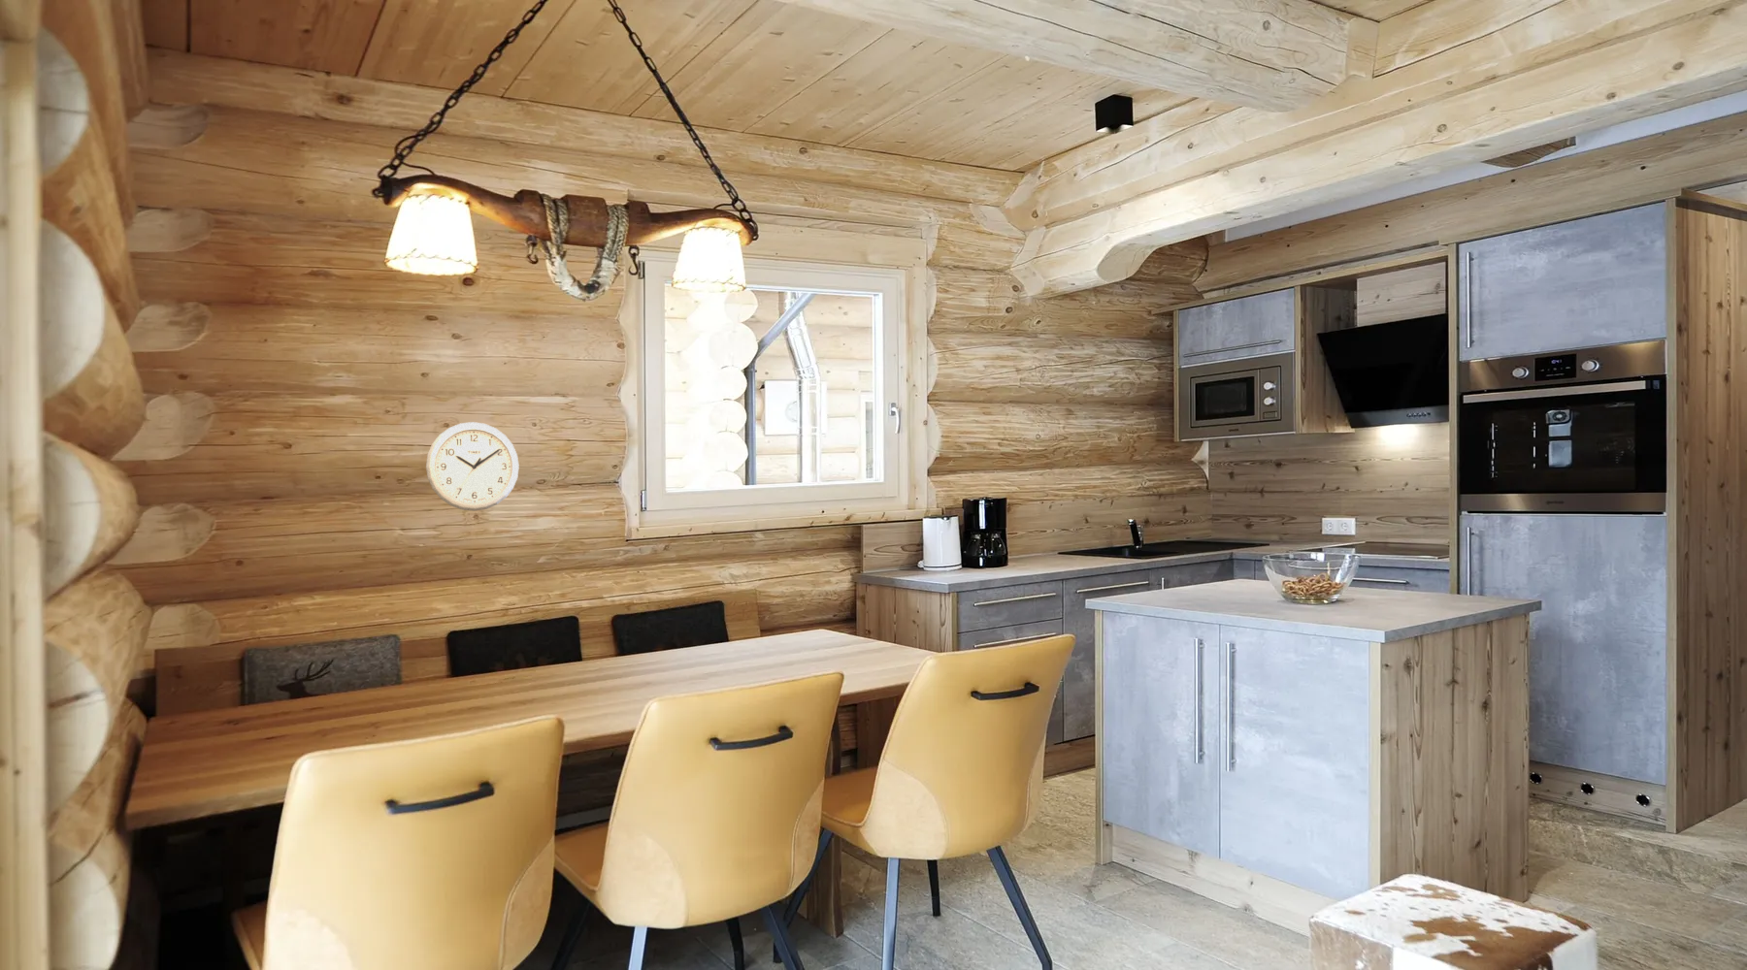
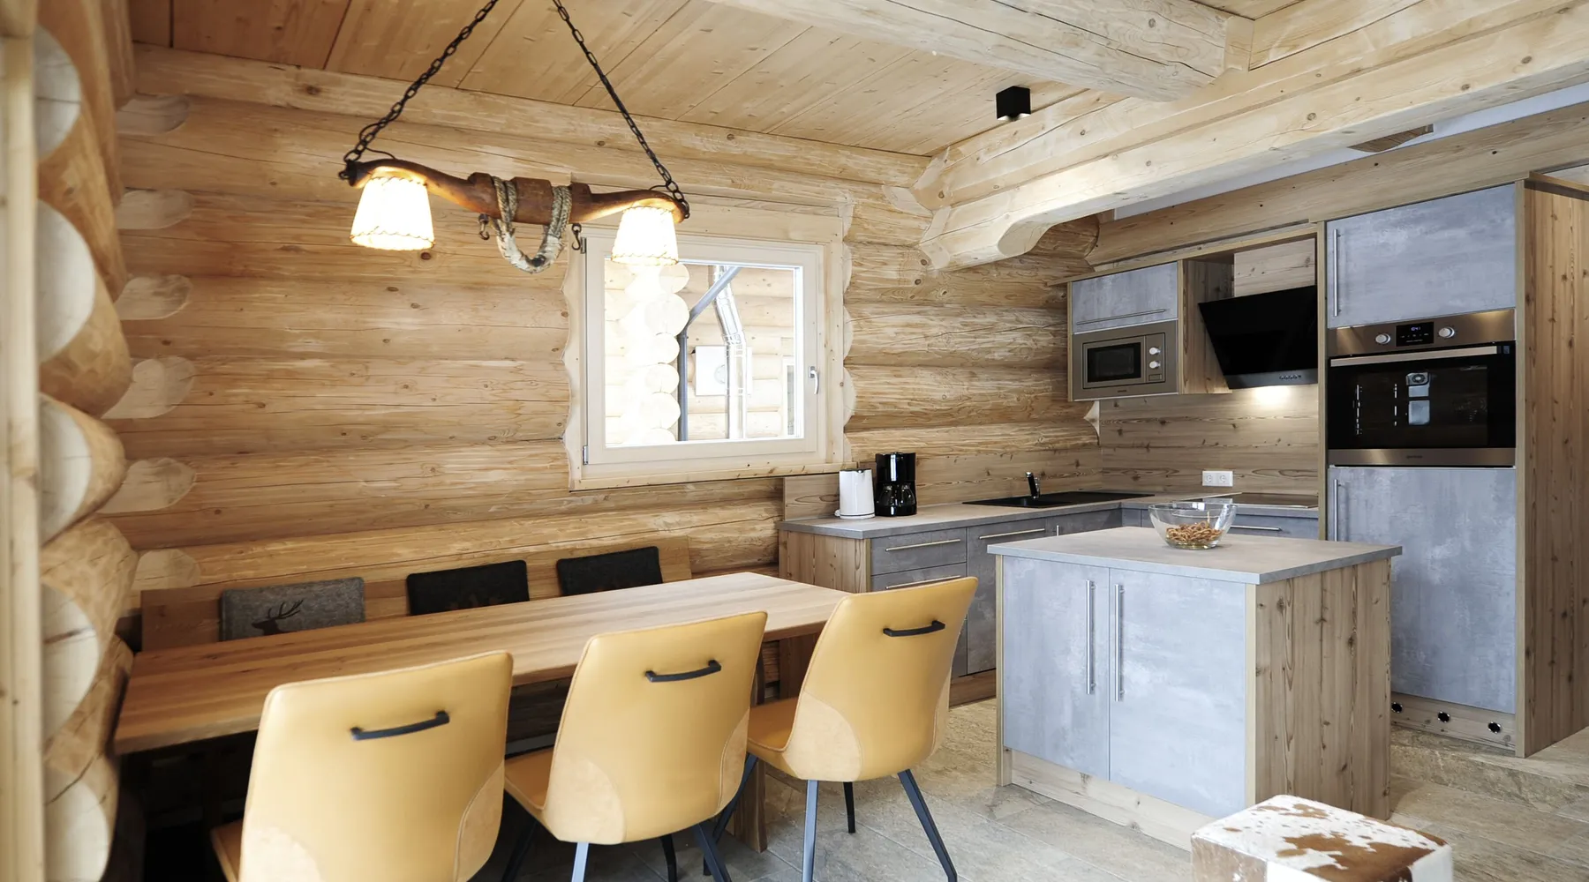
- wall clock (473, 466)
